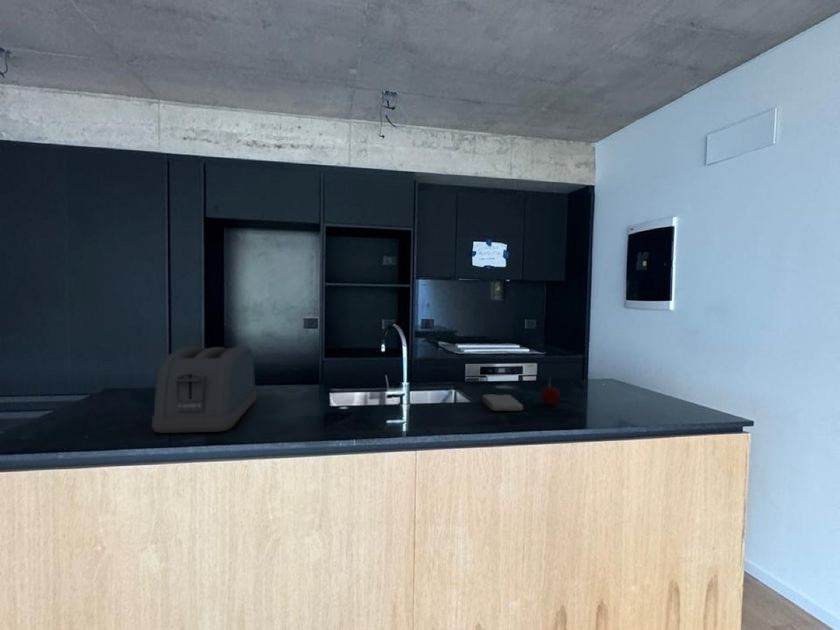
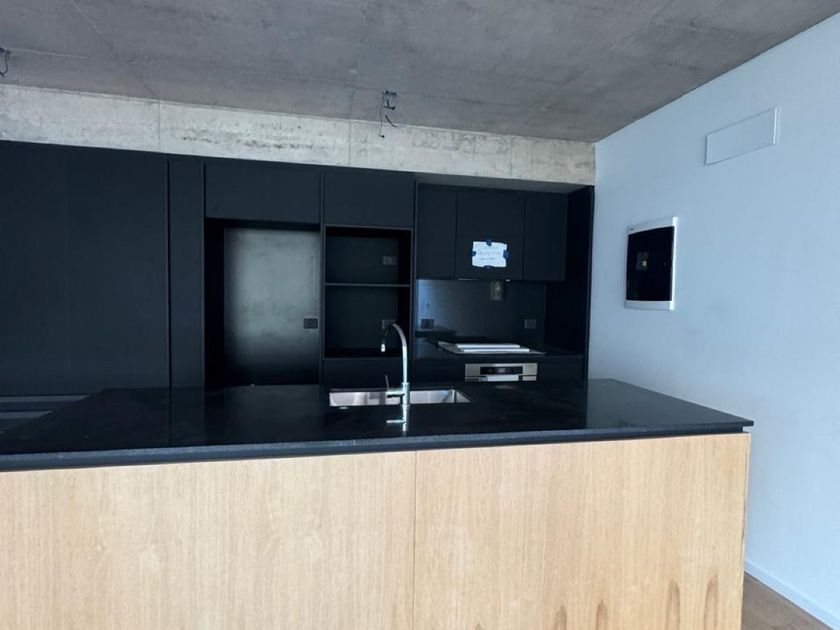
- fruit (548, 390)
- washcloth (501, 401)
- toaster (210, 381)
